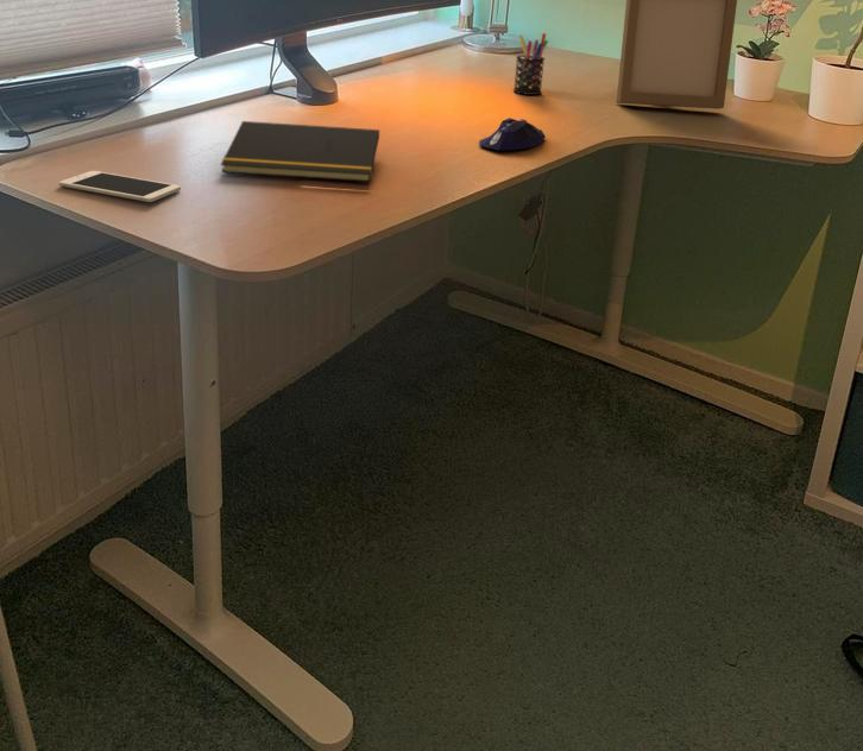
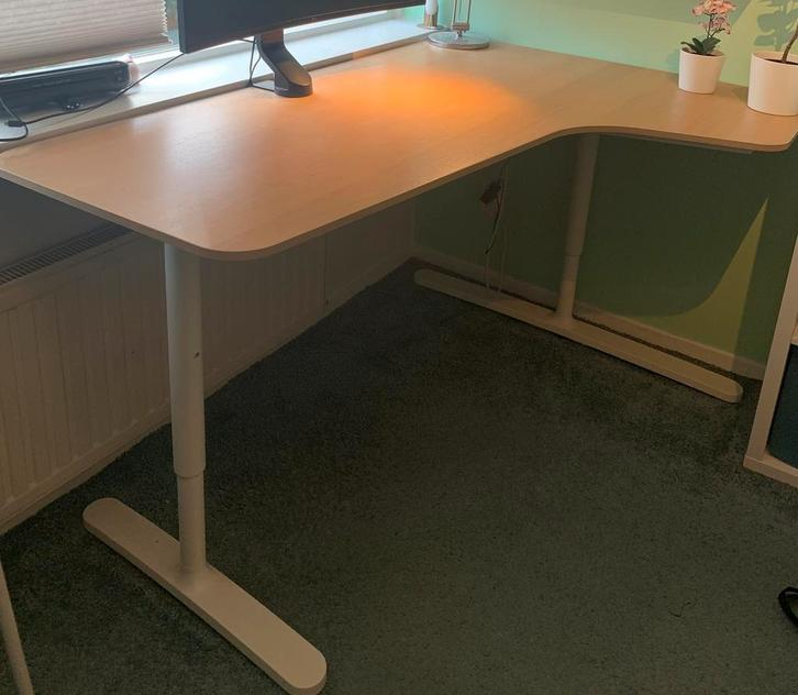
- notepad (303, 150)
- photo frame (673, 42)
- computer mouse (514, 130)
- cell phone (120, 185)
- pen holder (533, 62)
